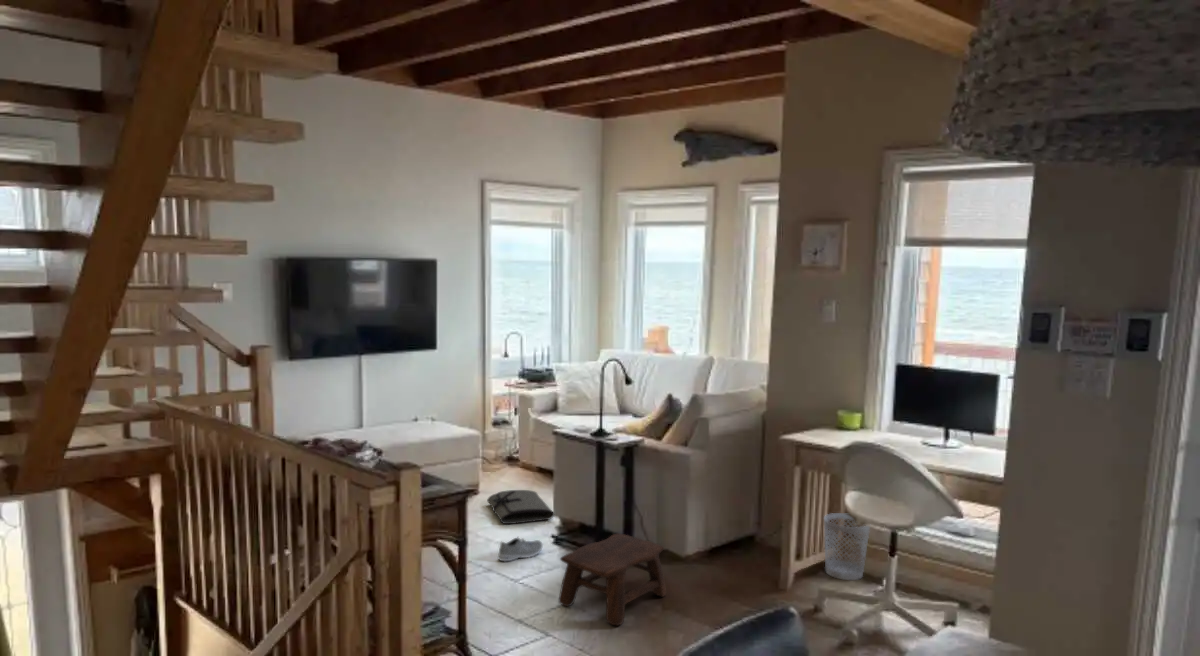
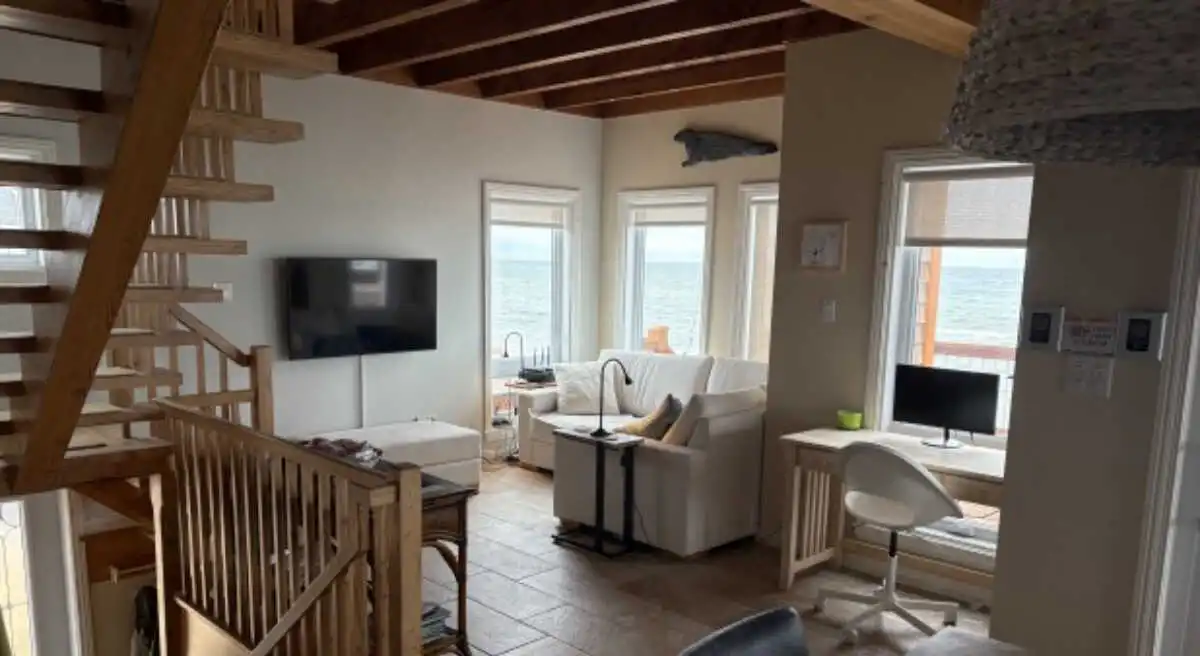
- sneaker (521, 546)
- stool (616, 575)
- tool roll (519, 501)
- wastebasket (845, 546)
